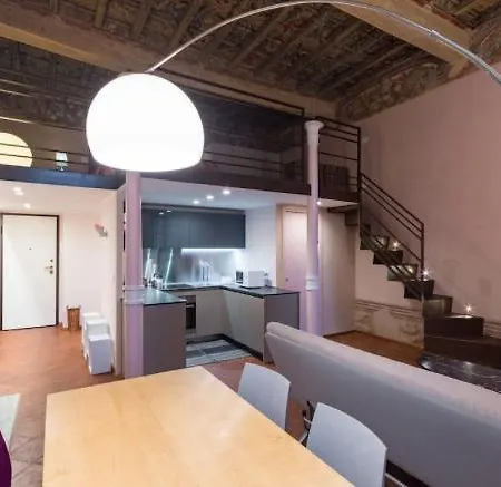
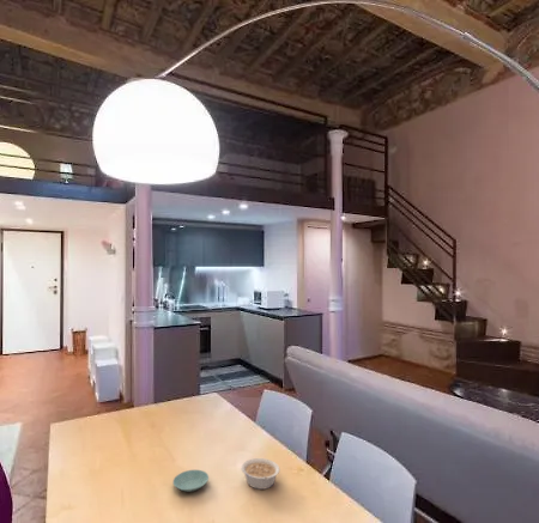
+ saucer (190, 482)
+ legume (261, 474)
